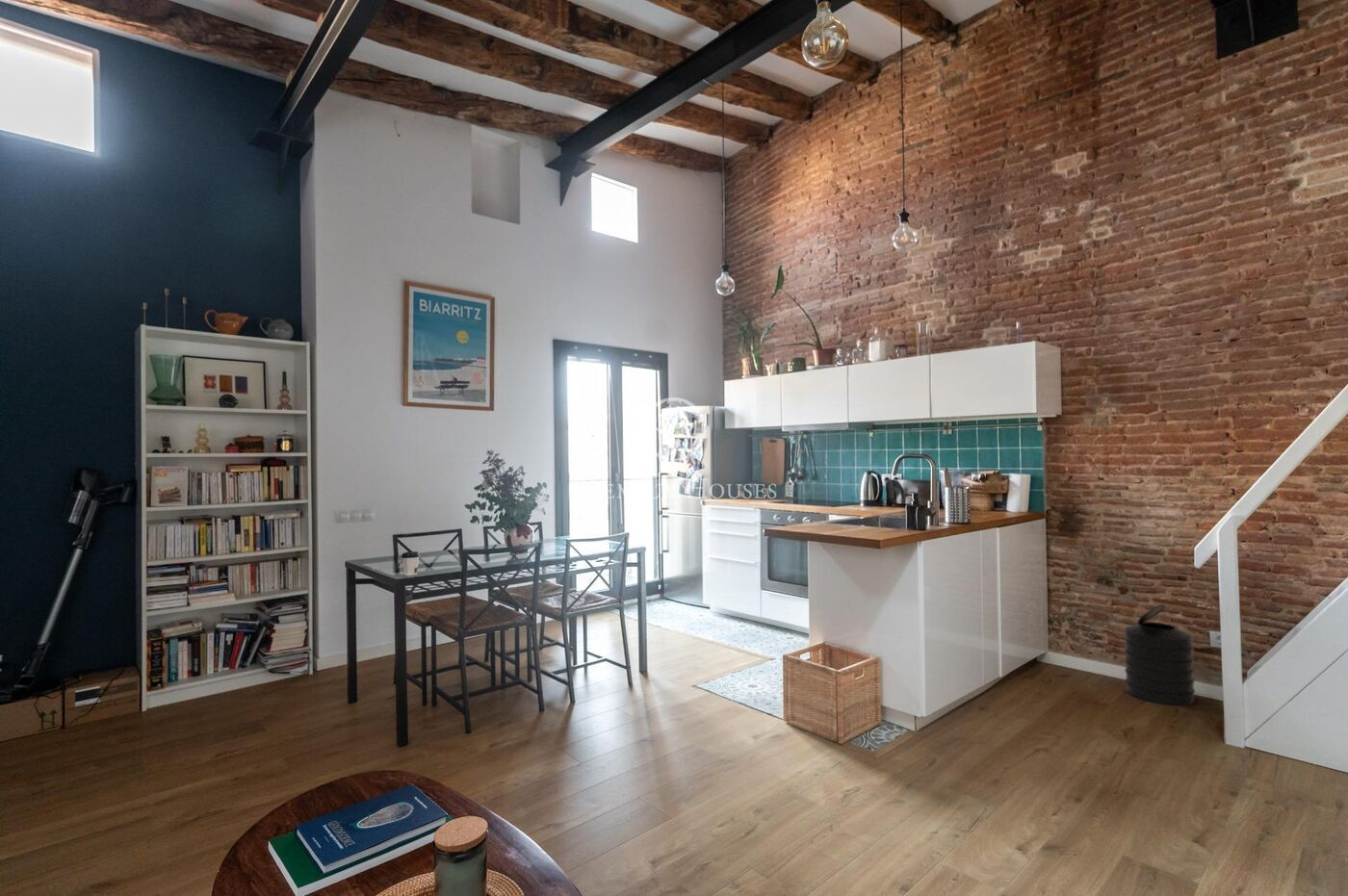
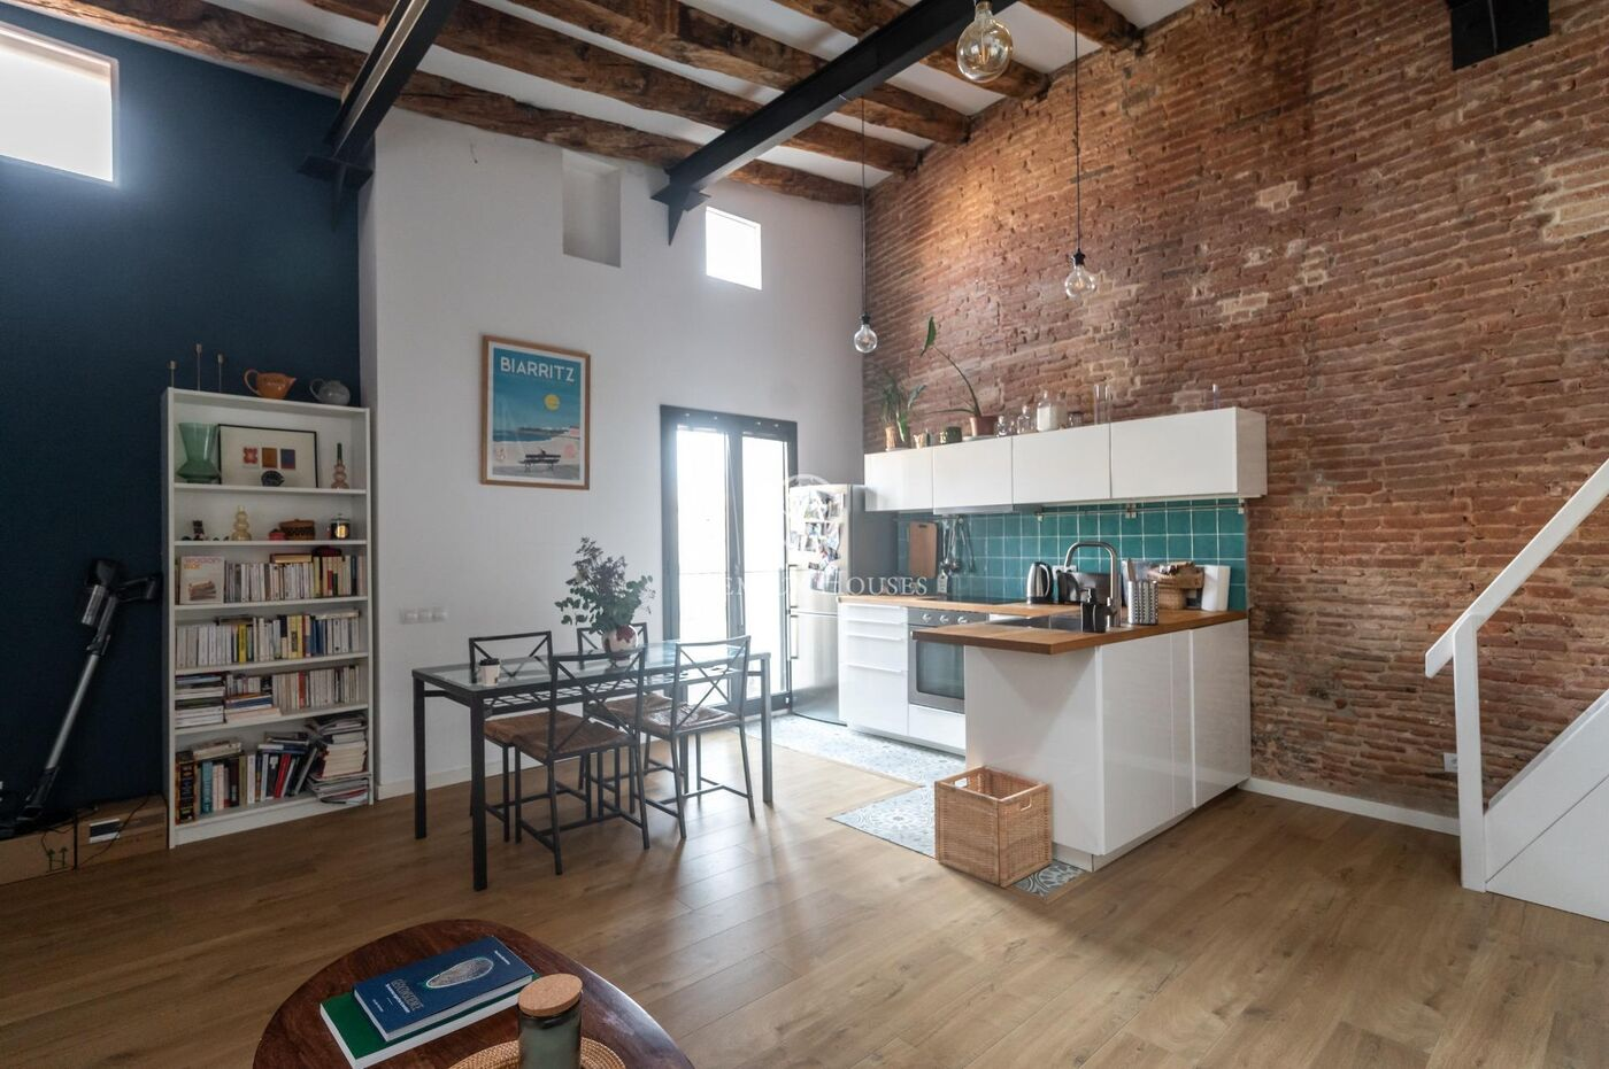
- trash can (1157, 649)
